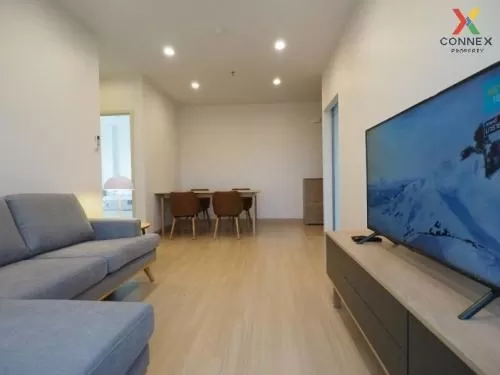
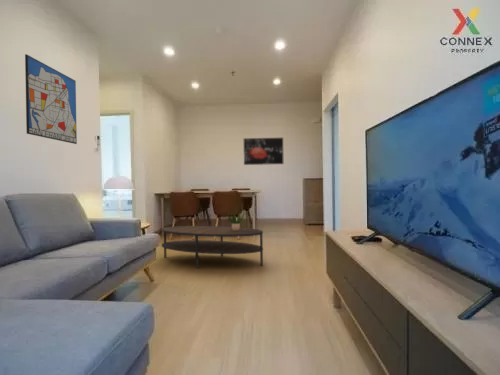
+ potted plant (235, 219)
+ coffee table (210, 245)
+ wall art (53, 104)
+ wall art (263, 151)
